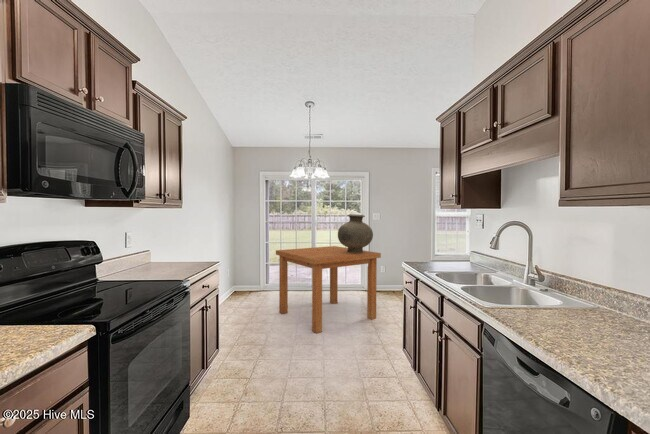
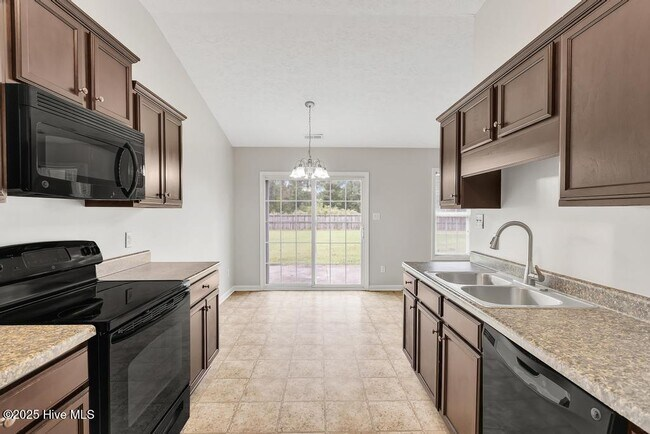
- ceramic pot (355, 233)
- dining table (330, 283)
